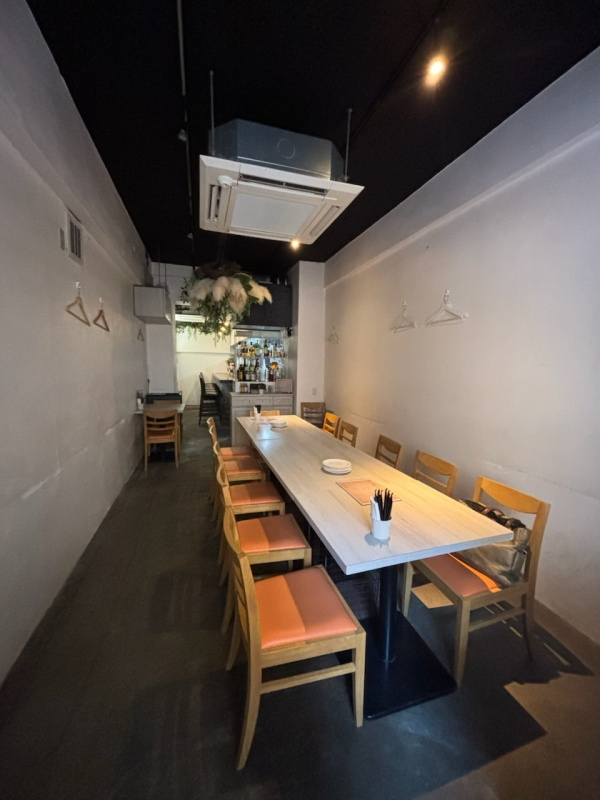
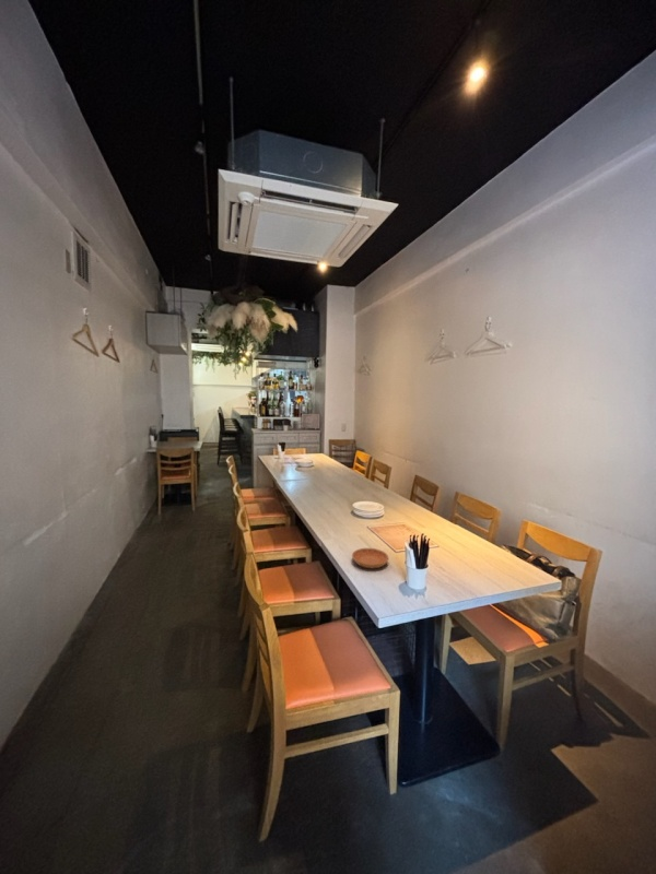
+ saucer (370, 558)
